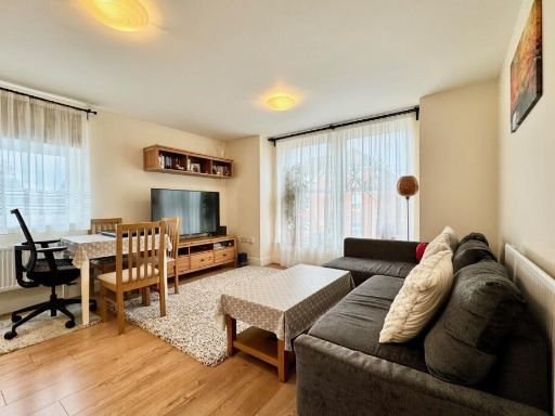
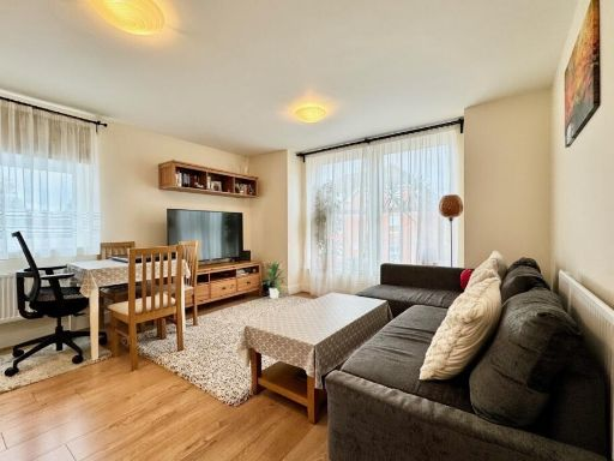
+ indoor plant (273, 279)
